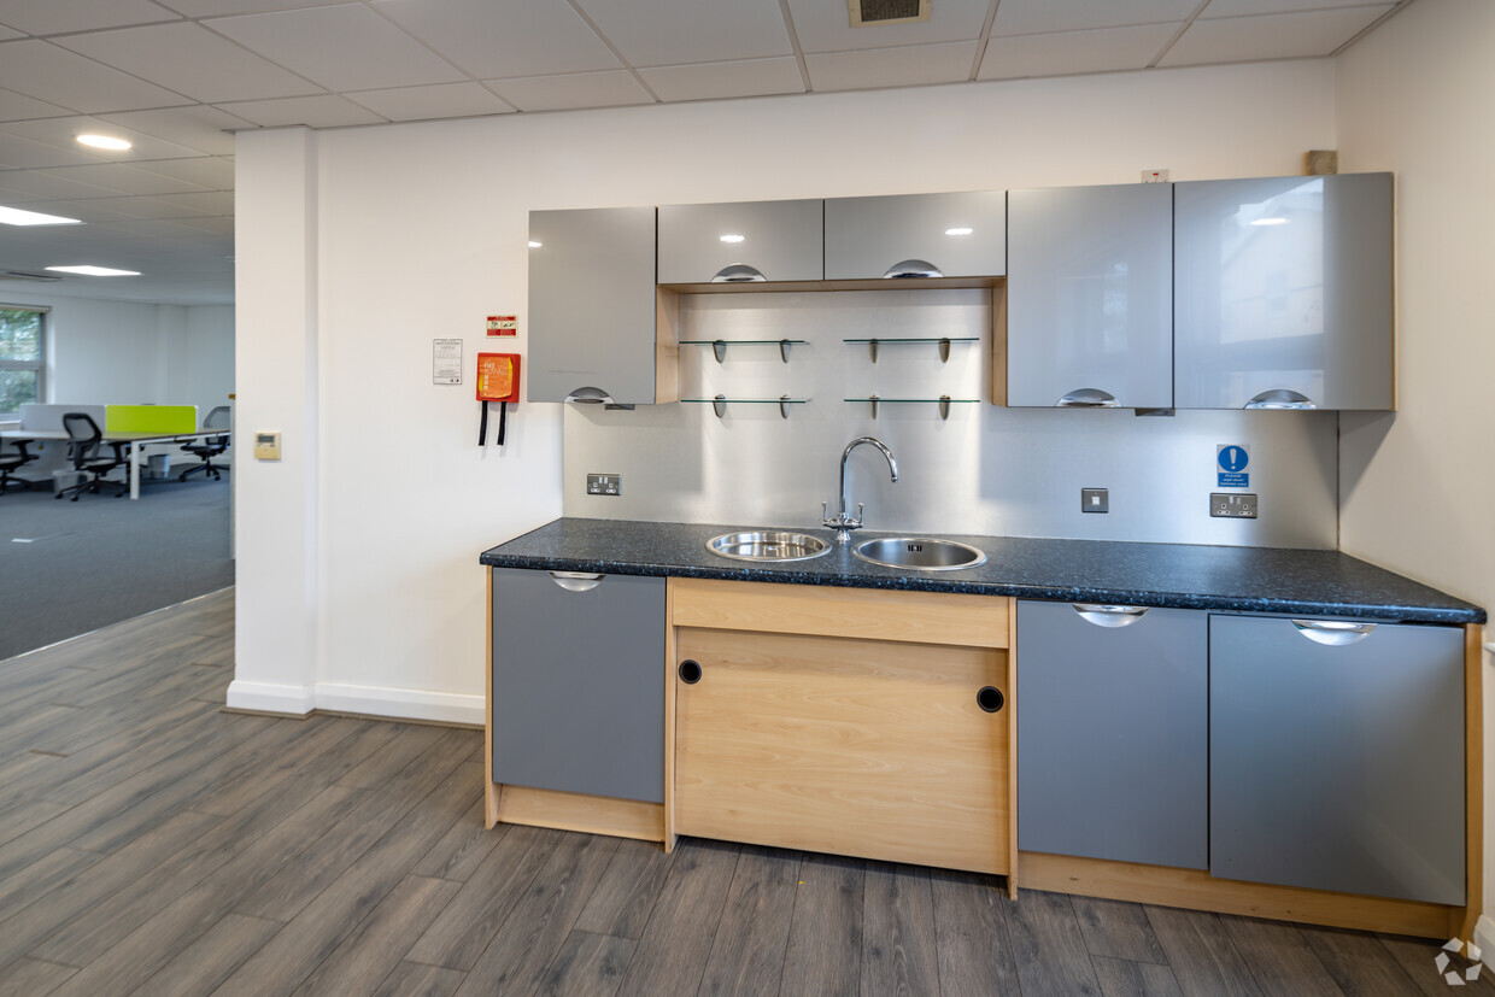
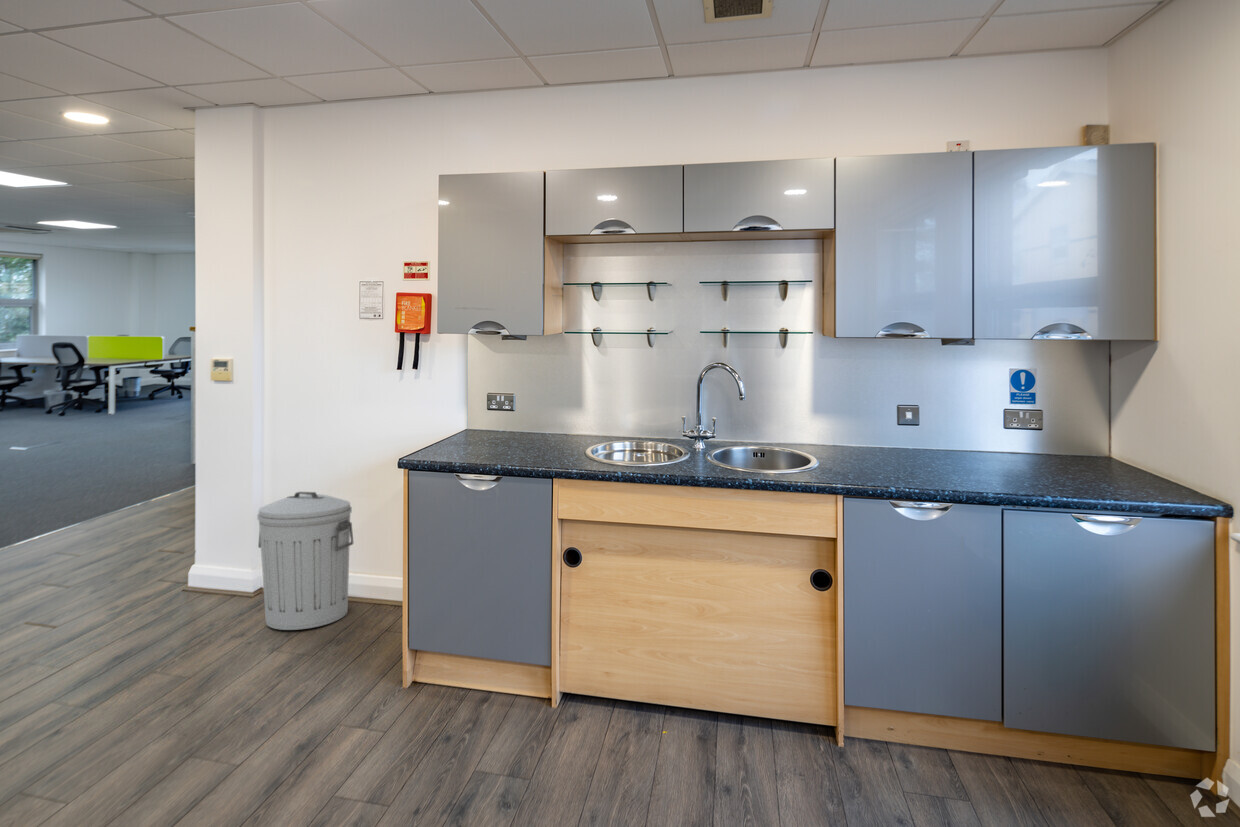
+ trash can (306, 554)
